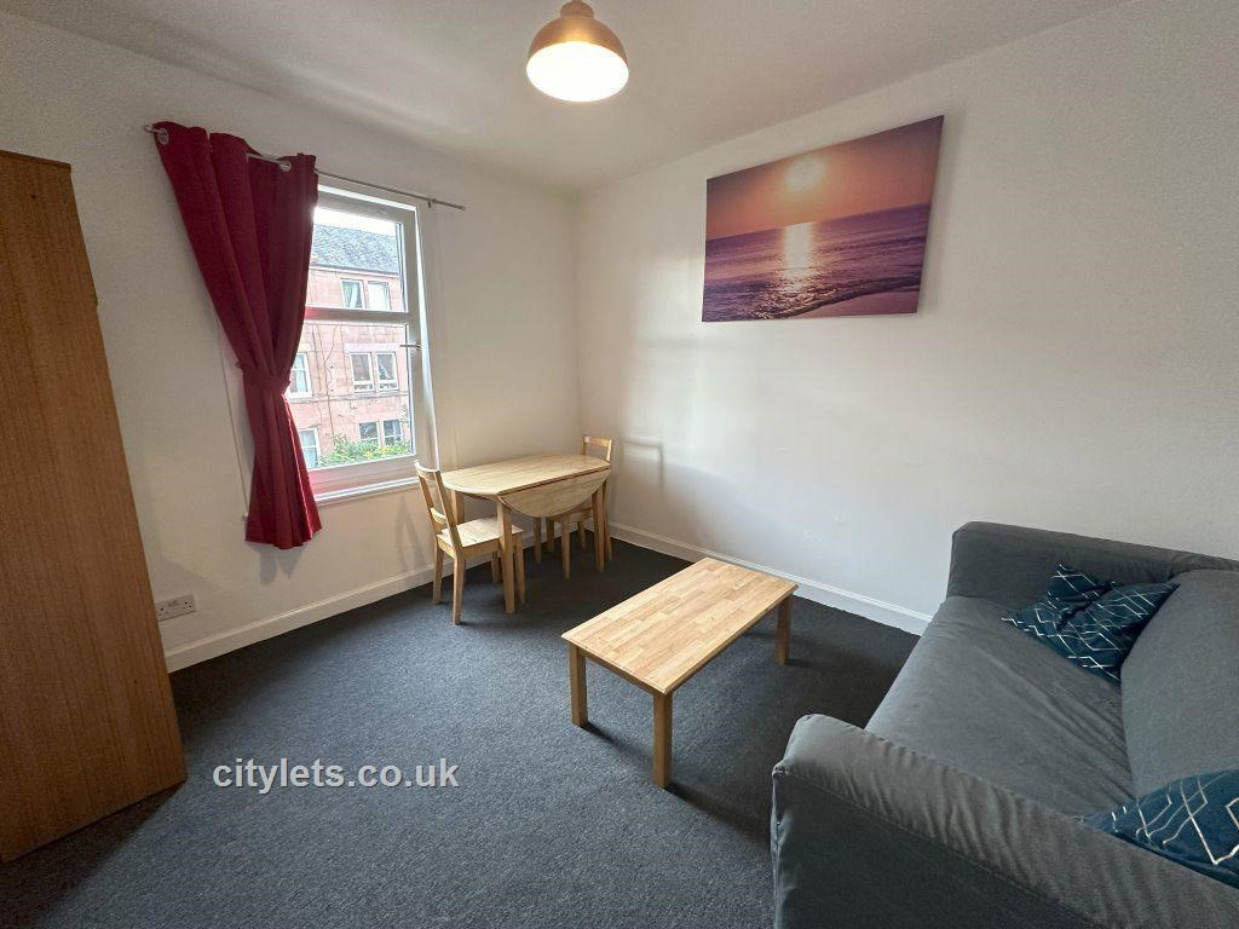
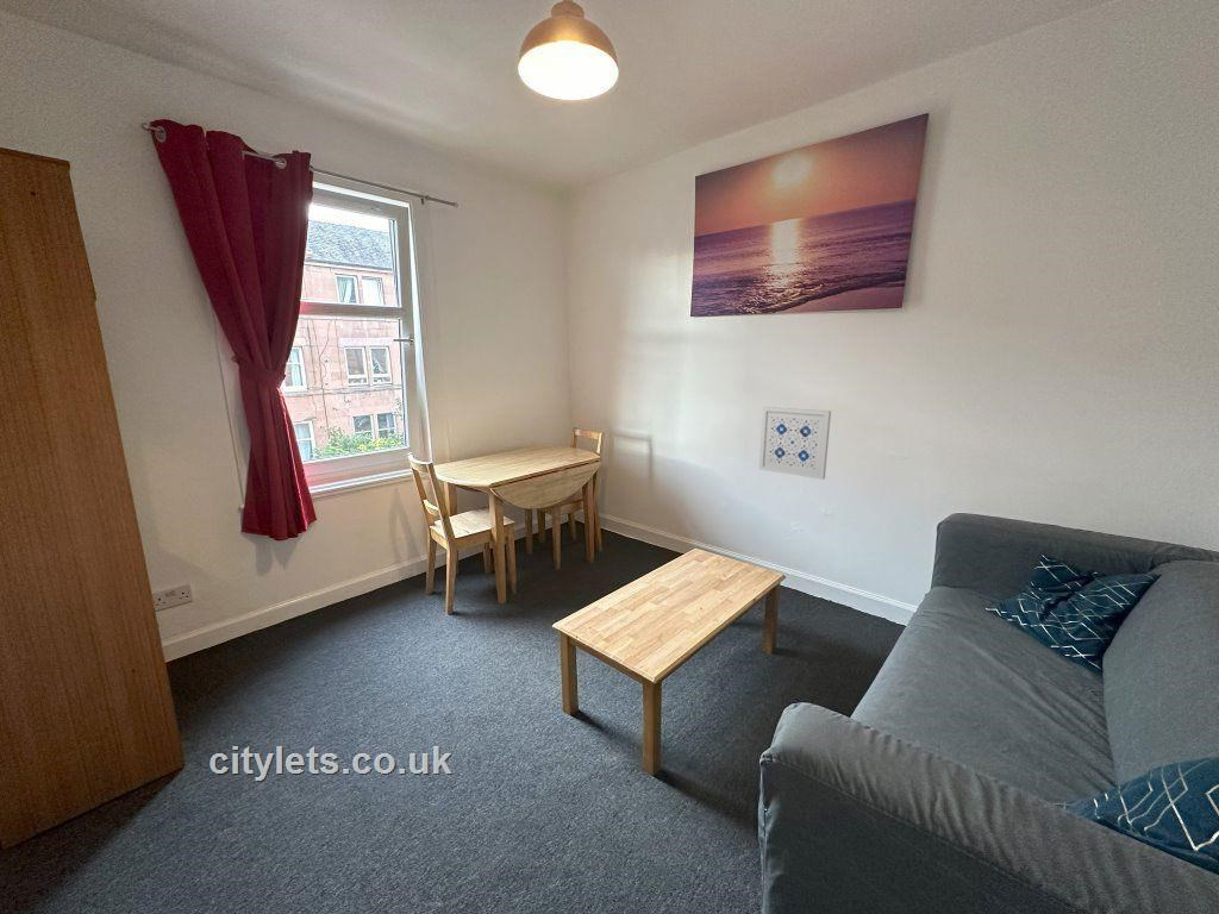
+ wall art (793, 442)
